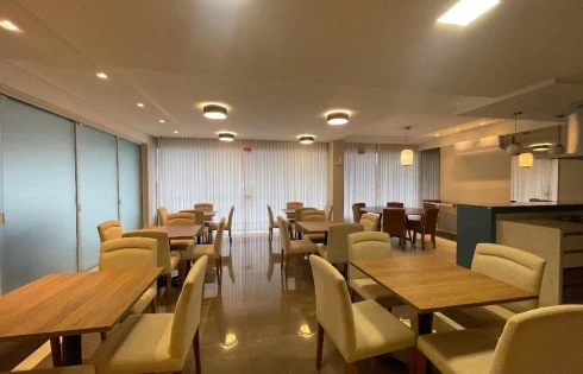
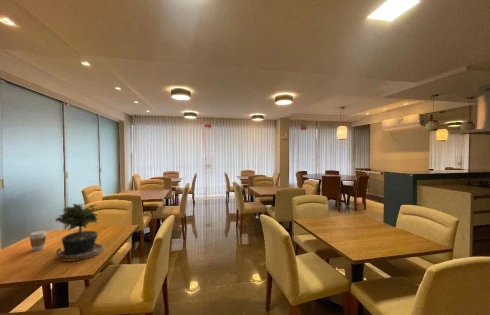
+ potted plant (75, 227)
+ coffee cup (38, 240)
